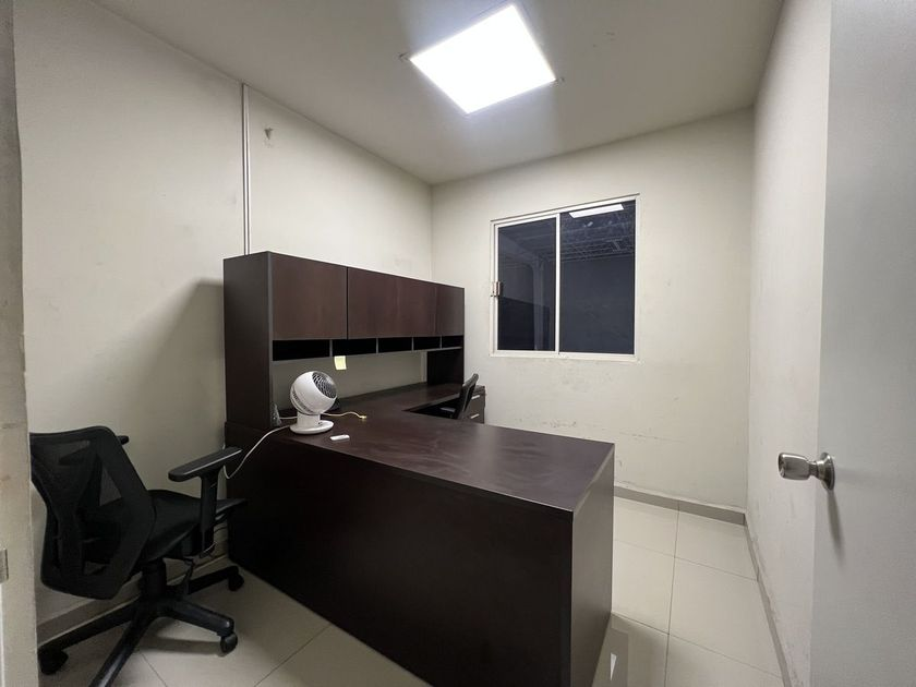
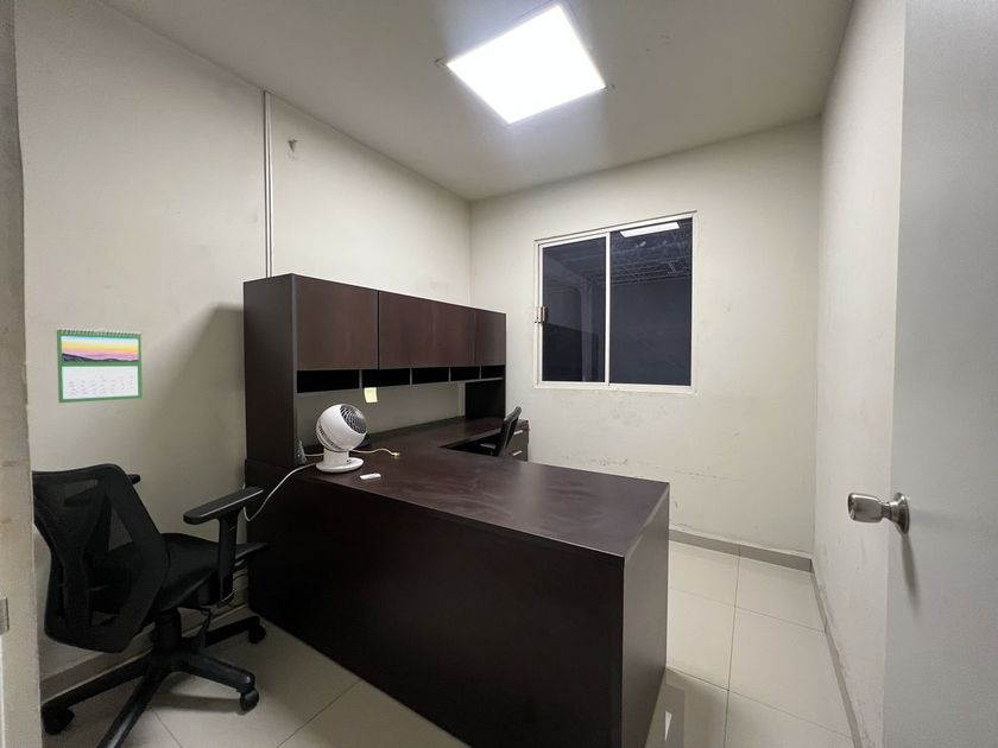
+ calendar (102, 365)
